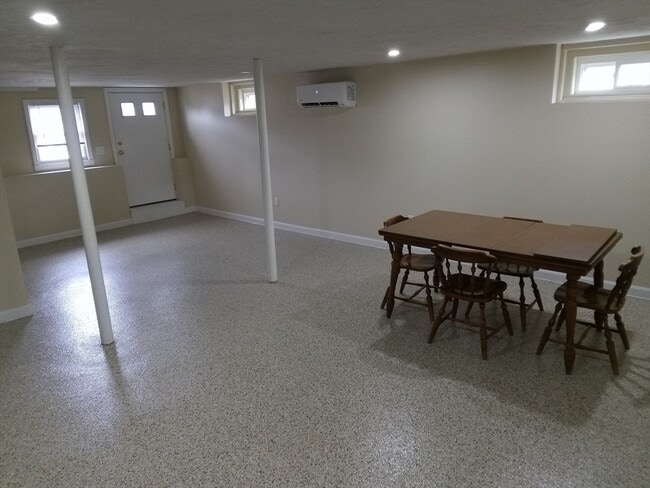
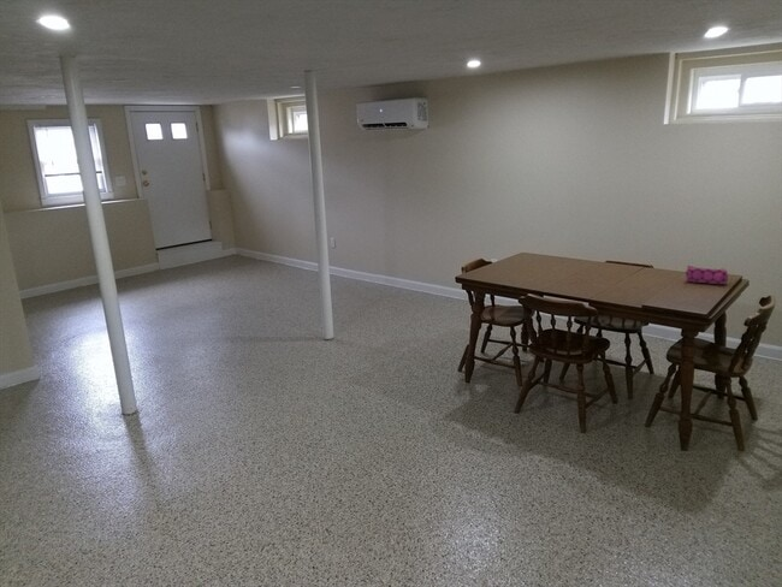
+ pencil case (706, 274)
